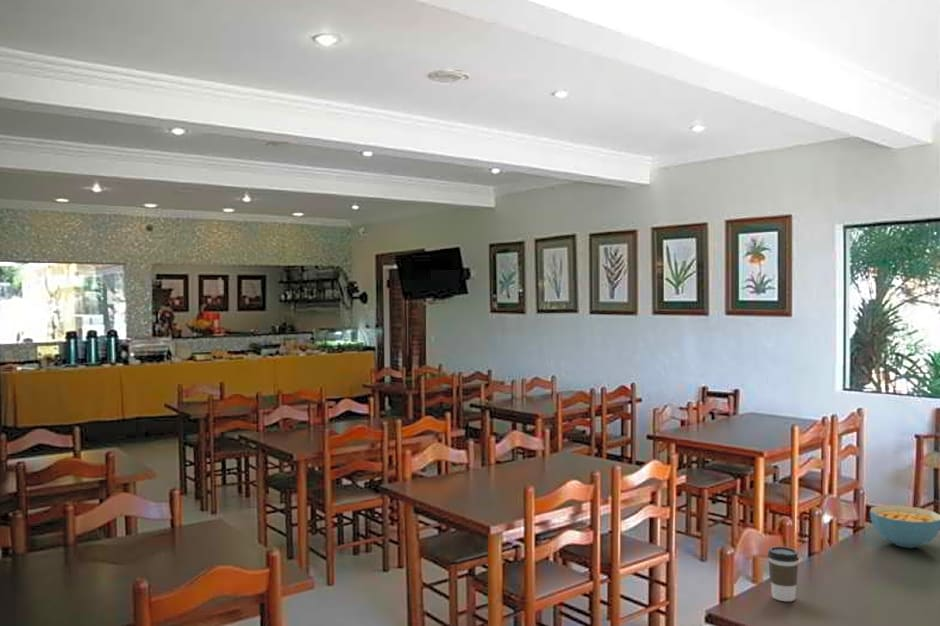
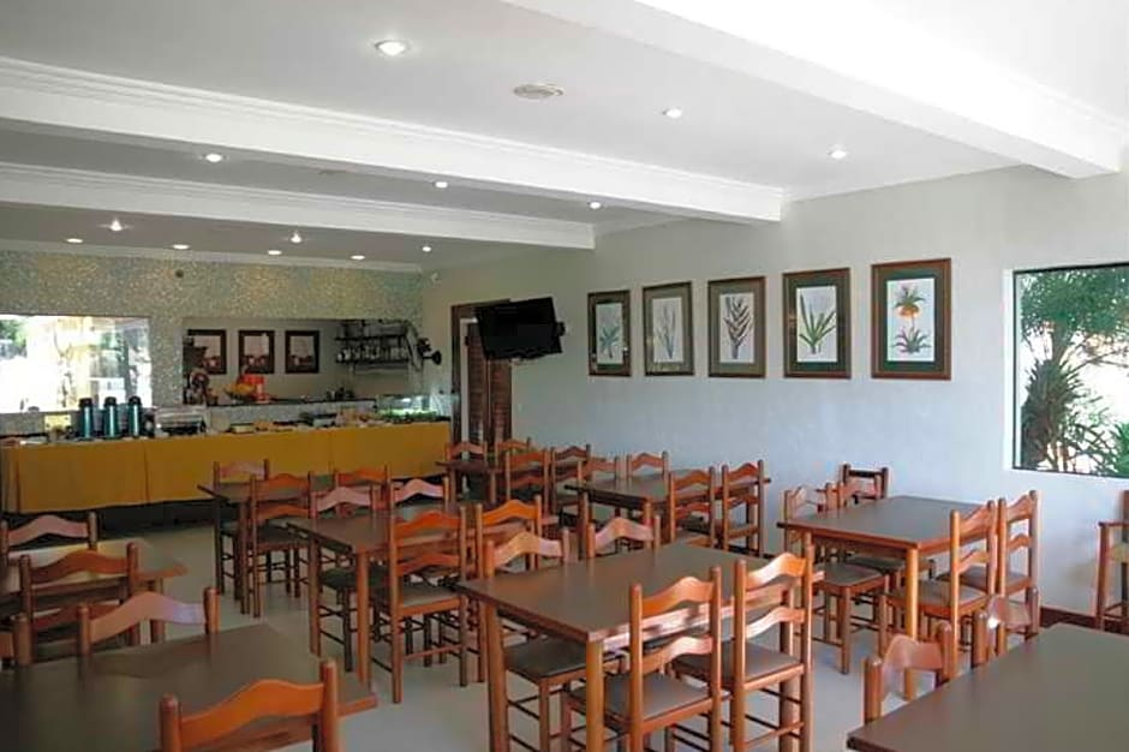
- cereal bowl (905, 529)
- coffee cup (783, 573)
